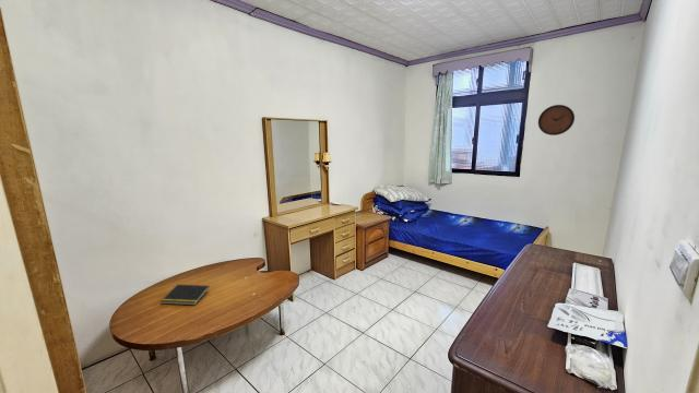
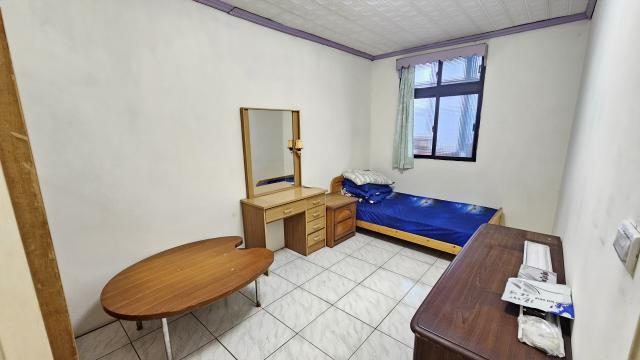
- clock (555, 120)
- notepad (186, 294)
